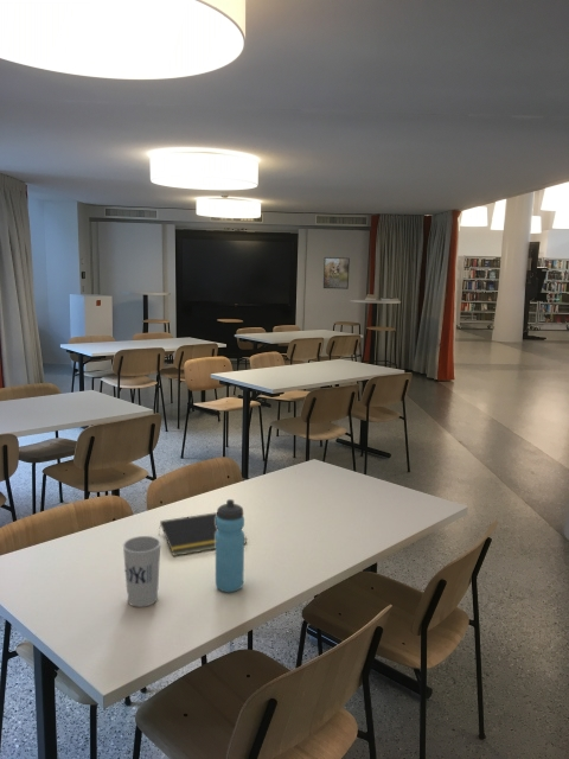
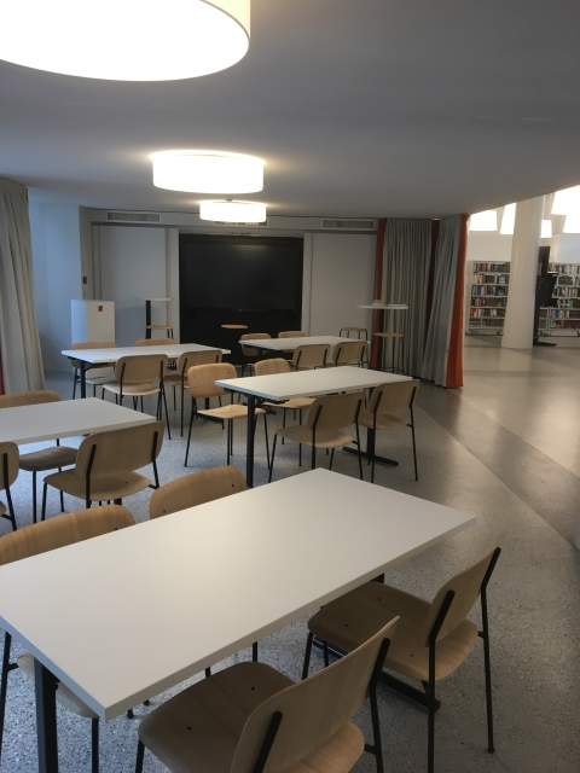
- notepad (203, 531)
- water bottle (229, 543)
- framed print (335, 273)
- cup (142, 572)
